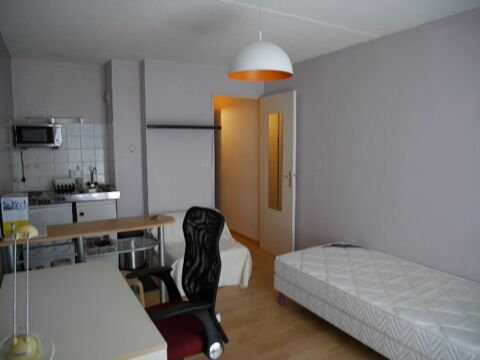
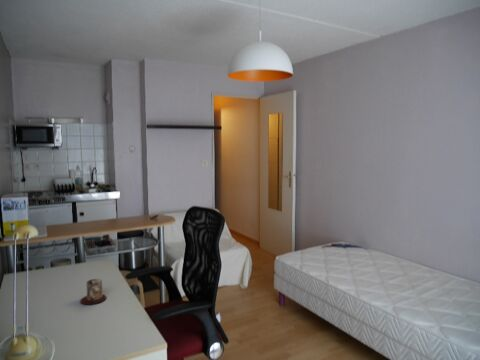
+ mug (93, 290)
